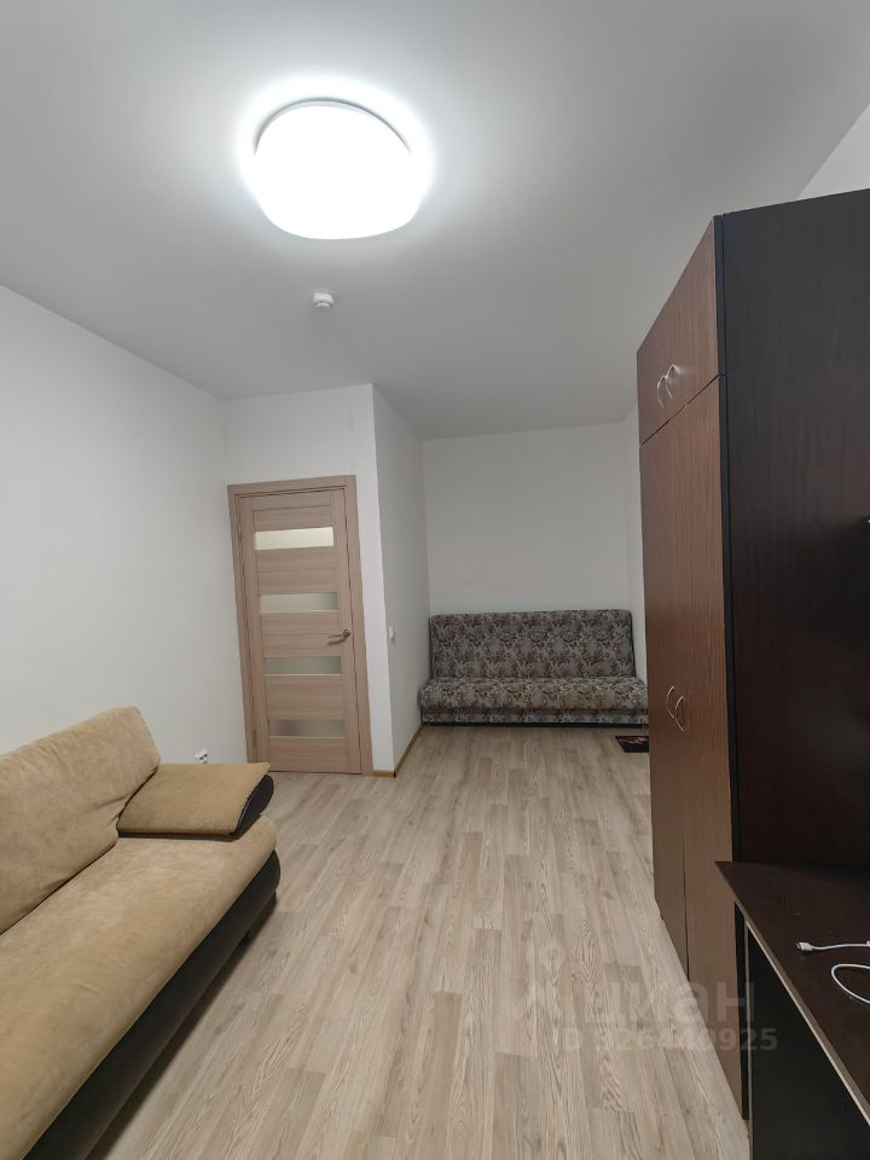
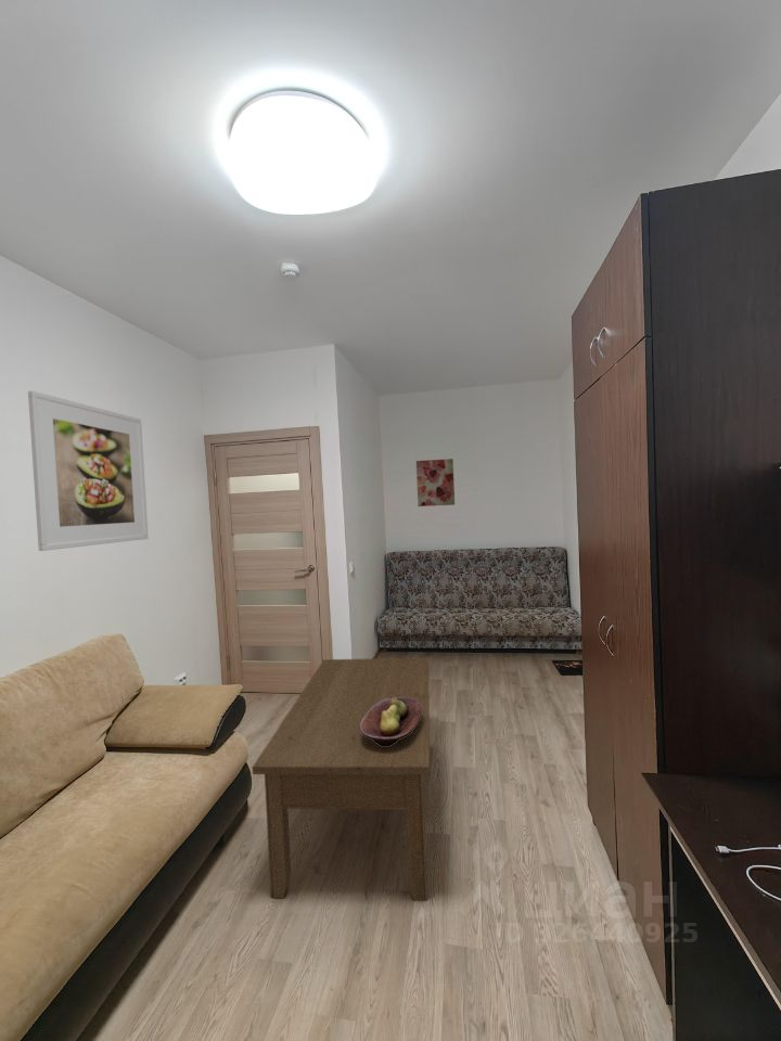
+ wall art (435, 483)
+ coffee table (364, 750)
+ fruit bowl (392, 717)
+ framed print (97, 475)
